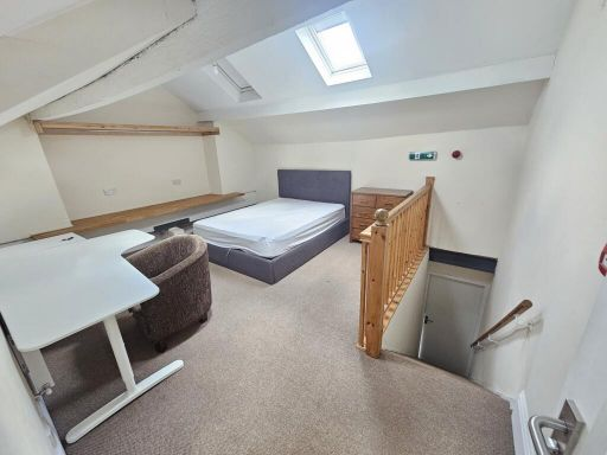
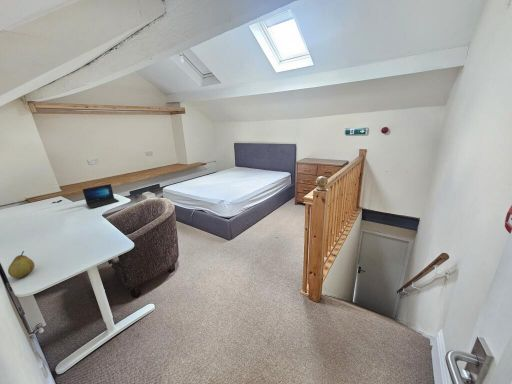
+ fruit (20, 264)
+ laptop (101, 195)
